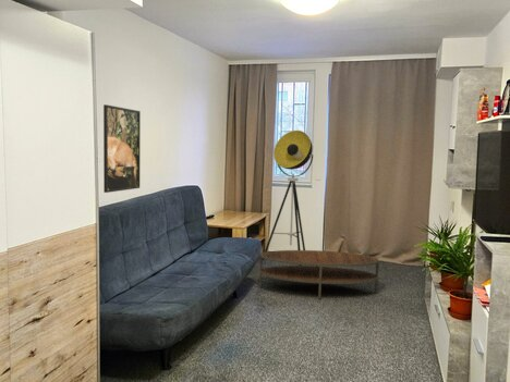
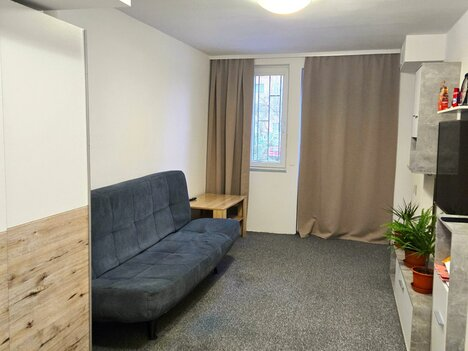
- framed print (122, 149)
- floor lamp (294, 196)
- coffee table (318, 273)
